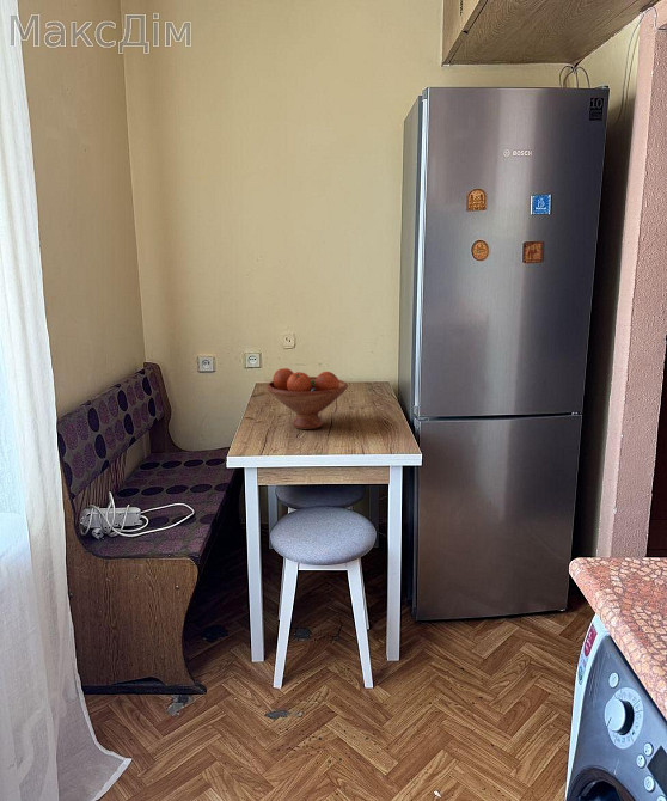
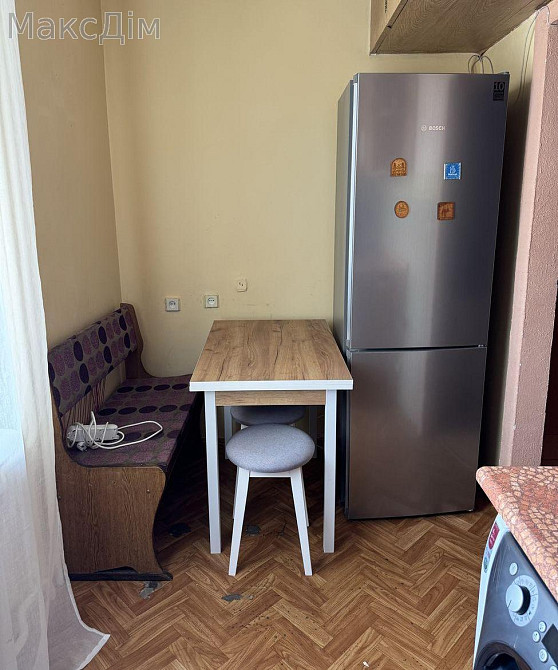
- fruit bowl (307, 397)
